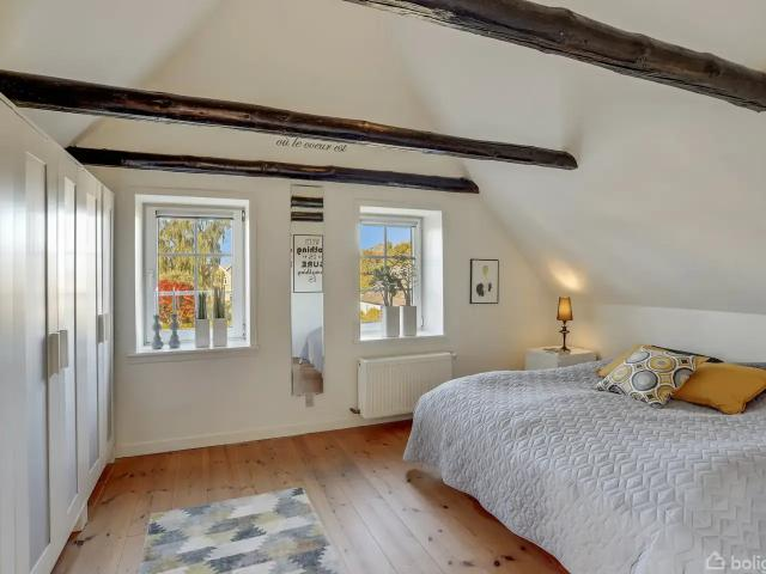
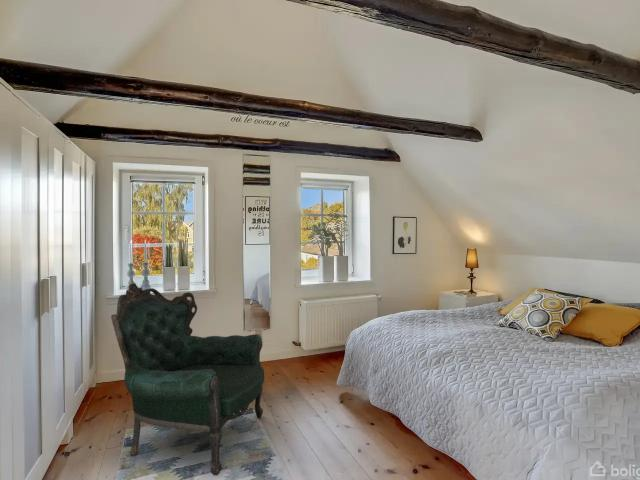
+ armchair (193, 360)
